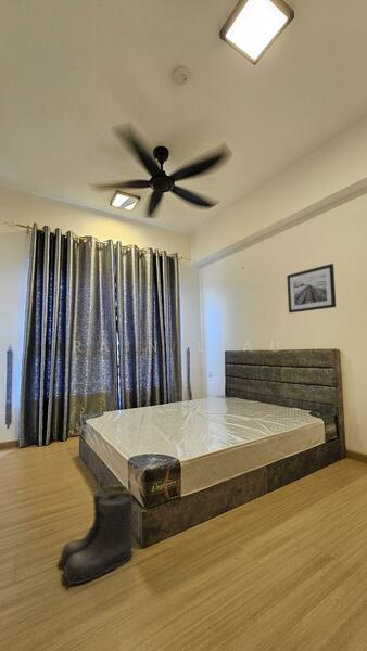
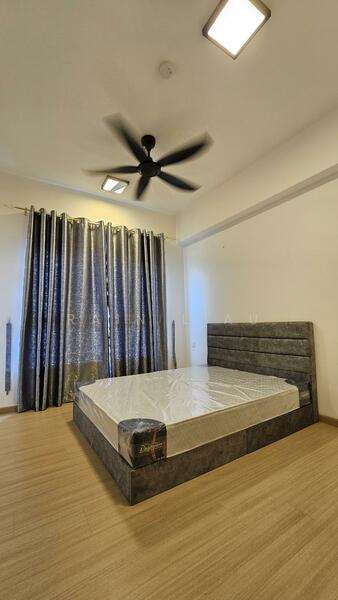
- boots (97, 527)
- wall art (309, 290)
